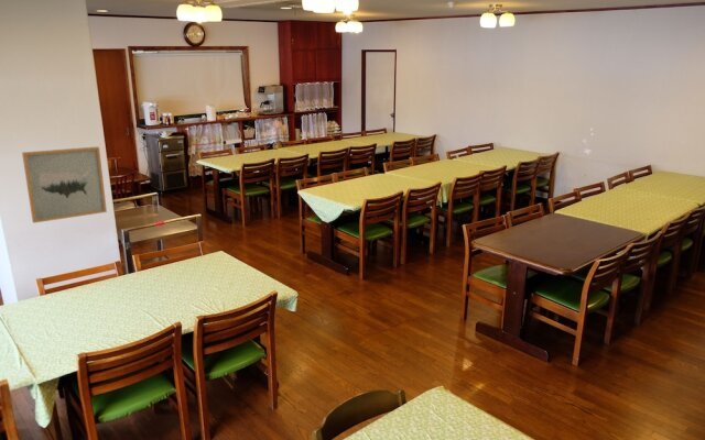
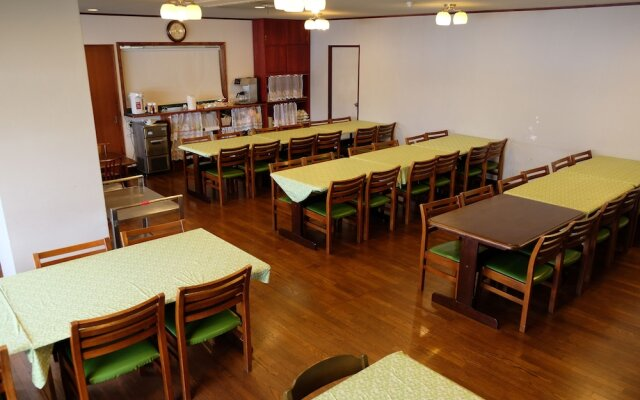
- wall art (66, 184)
